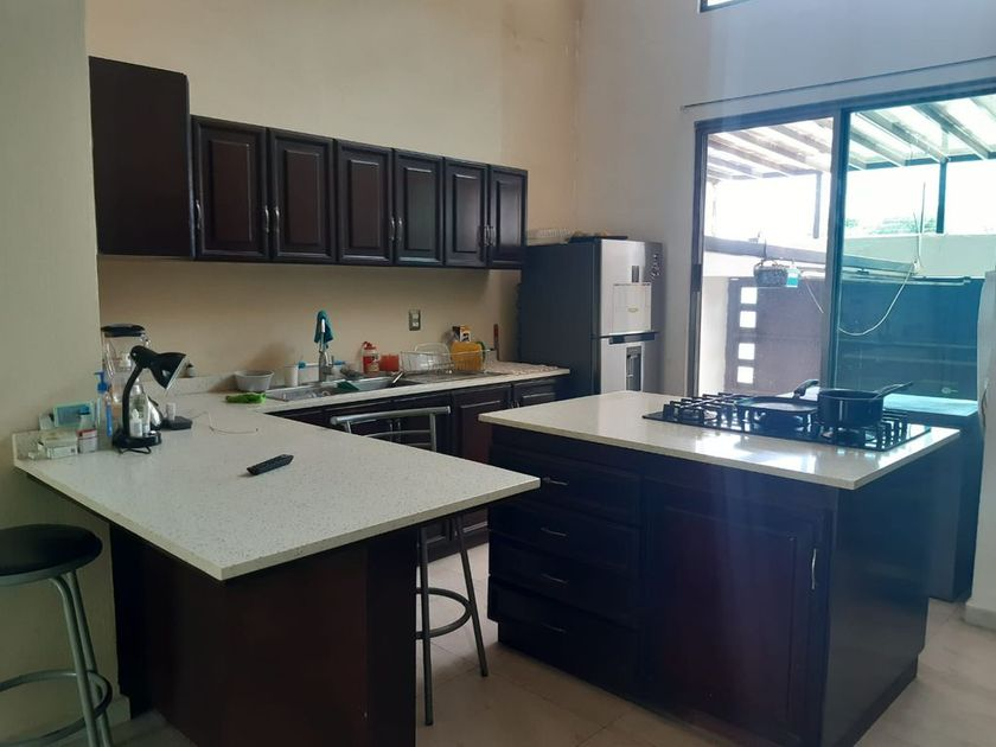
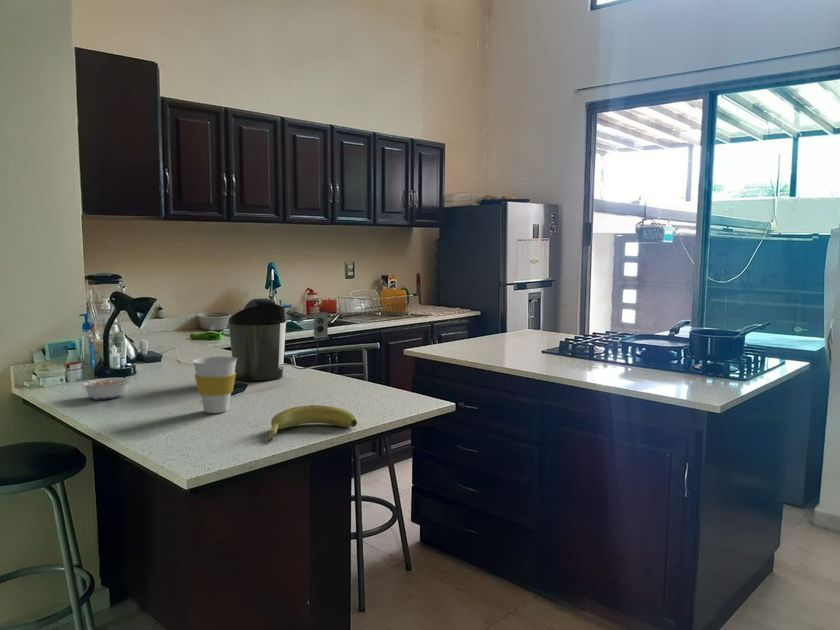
+ legume (104, 387)
+ coffee maker (274, 336)
+ cup (215, 385)
+ banana (305, 421)
